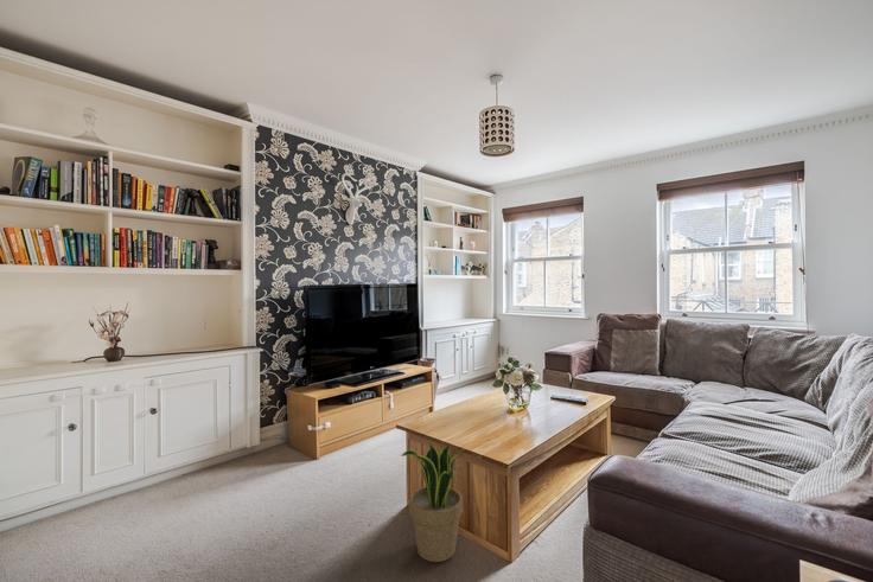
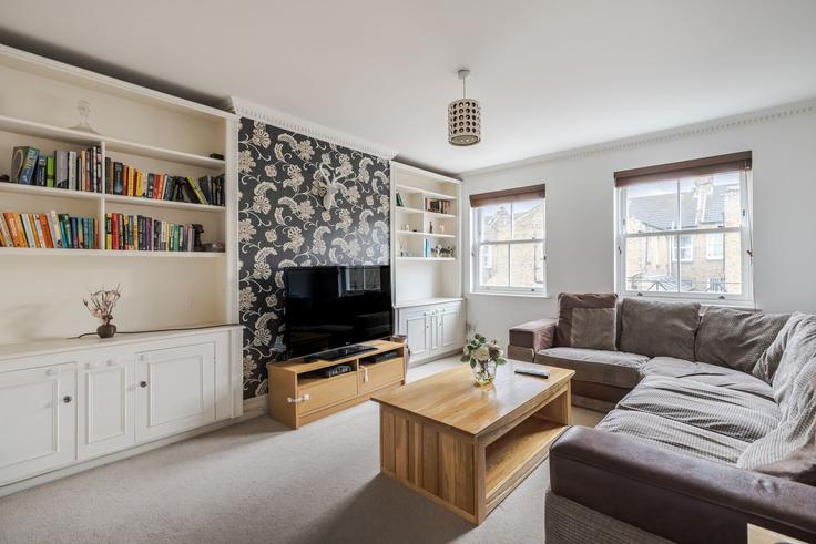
- potted plant (435, 498)
